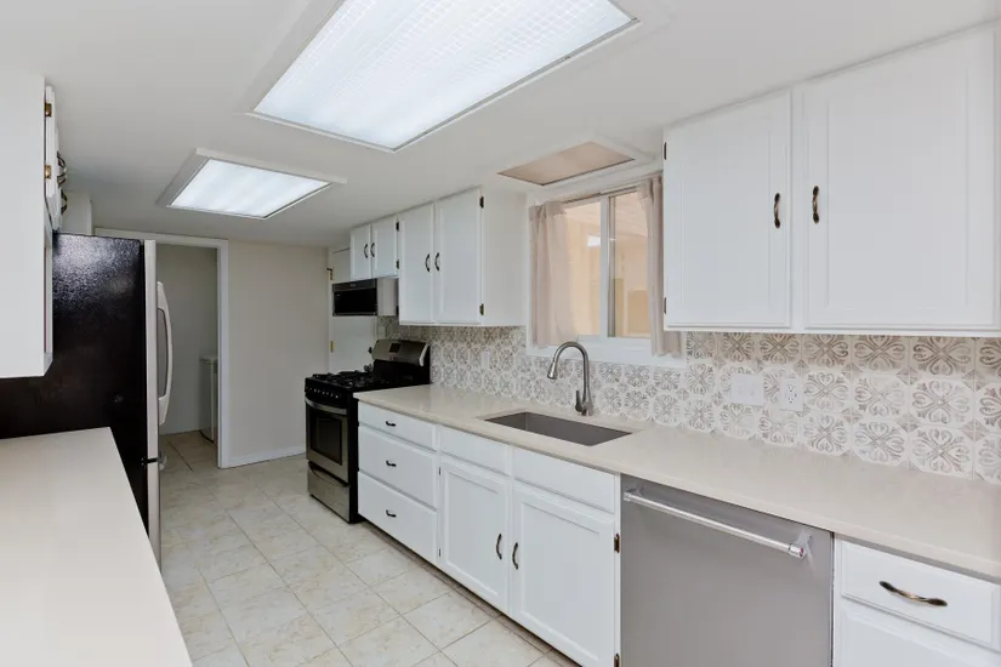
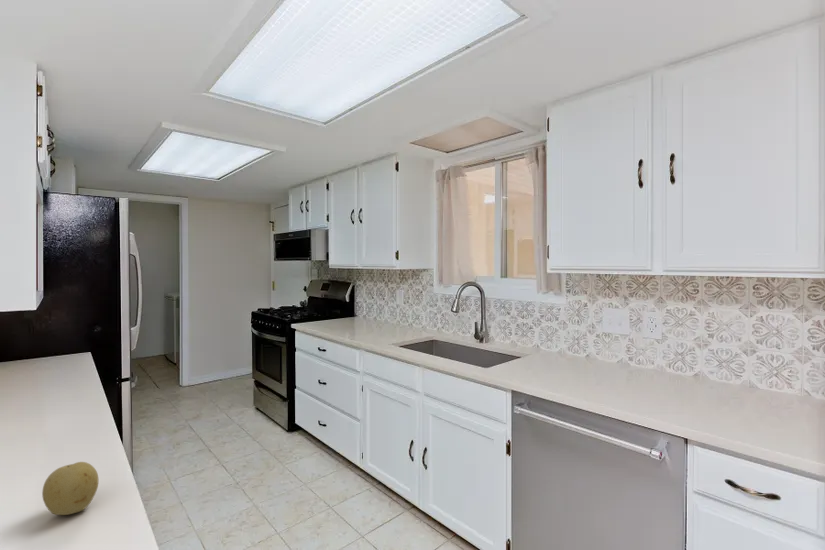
+ fruit (71, 487)
